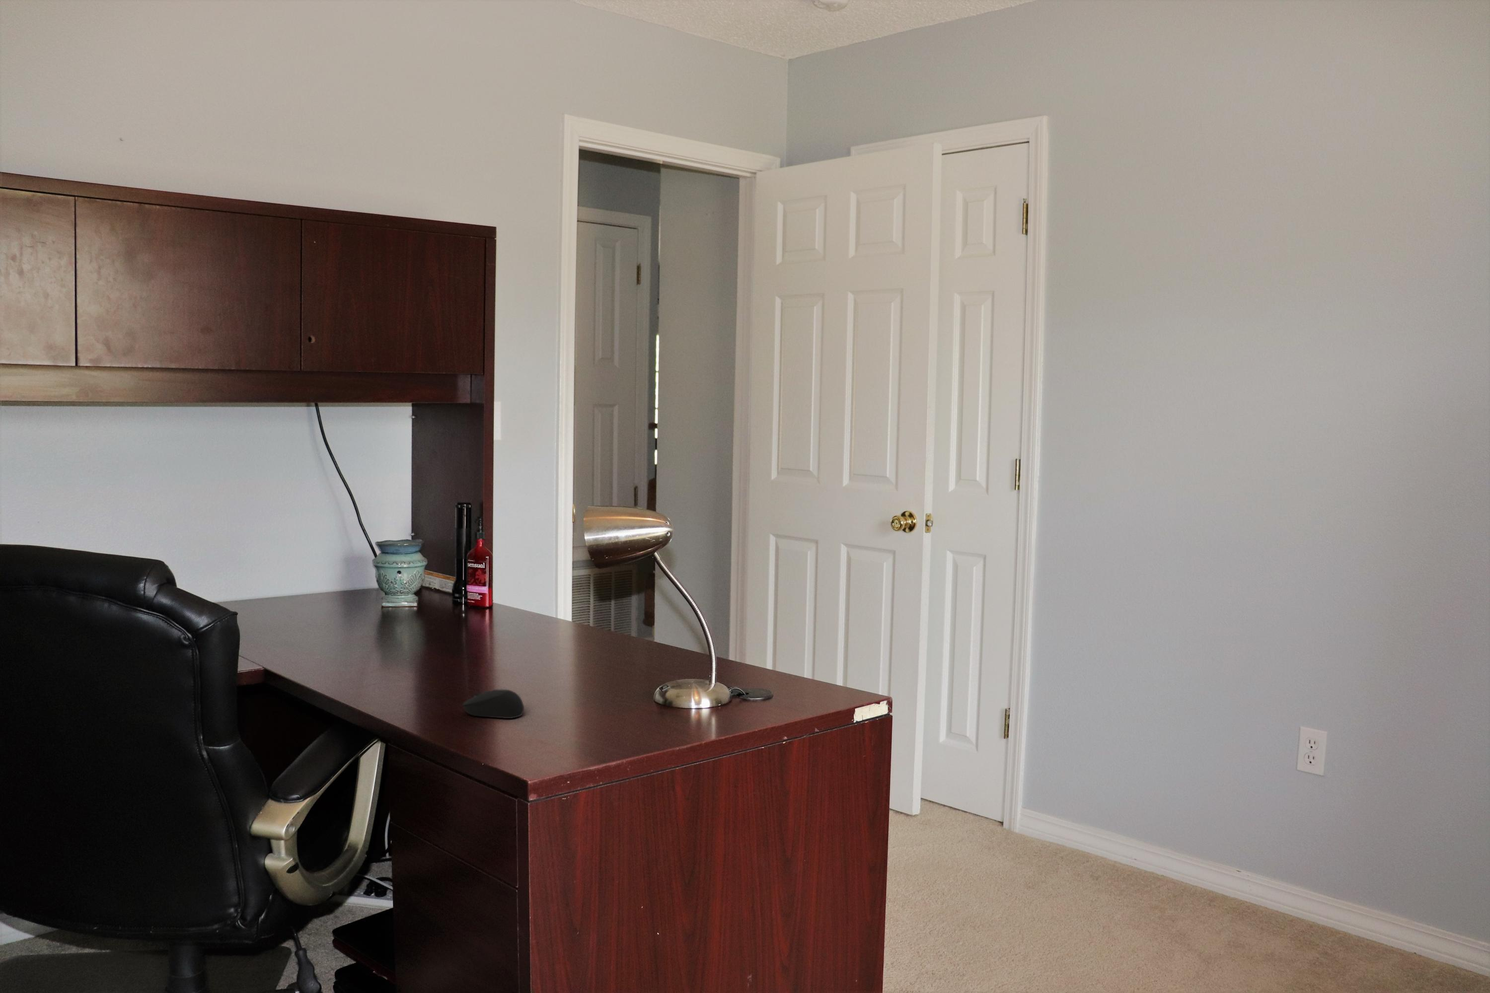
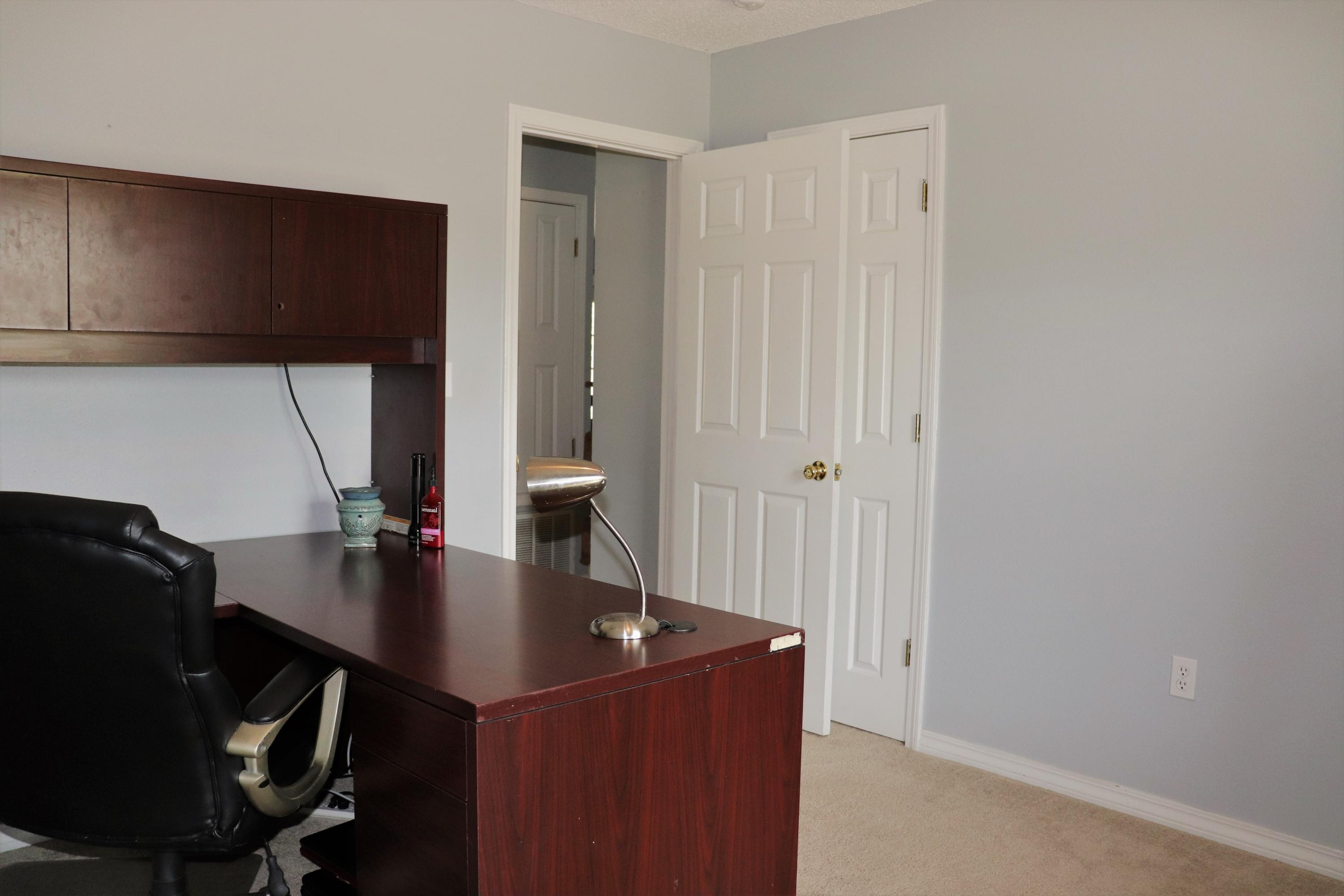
- computer mouse (493, 702)
